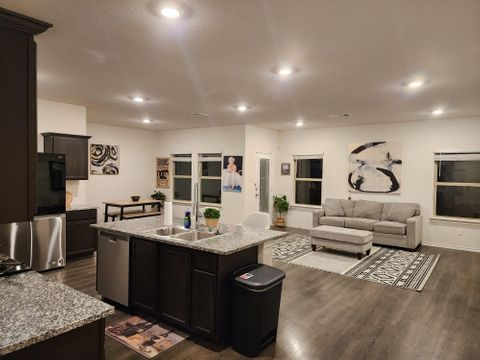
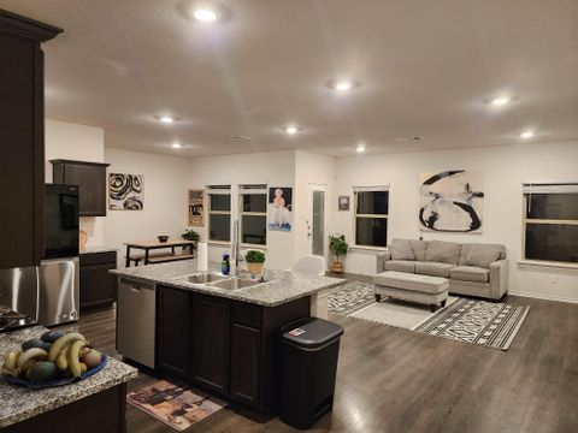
+ fruit bowl (59, 350)
